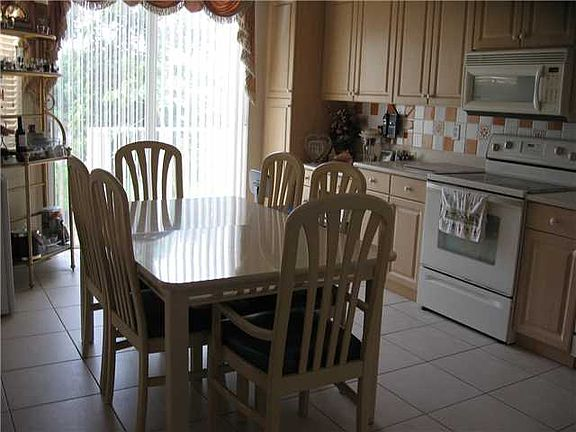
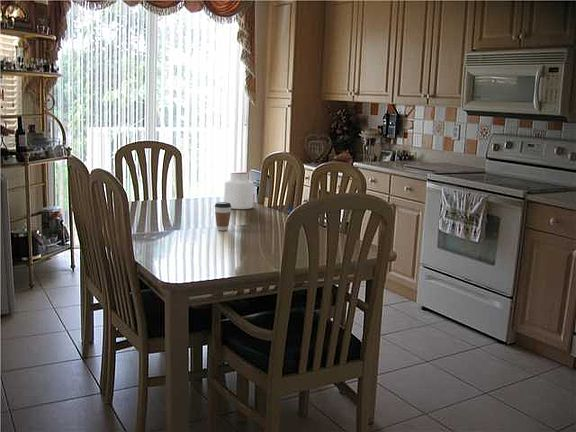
+ jar (237, 189)
+ coffee cup (222, 216)
